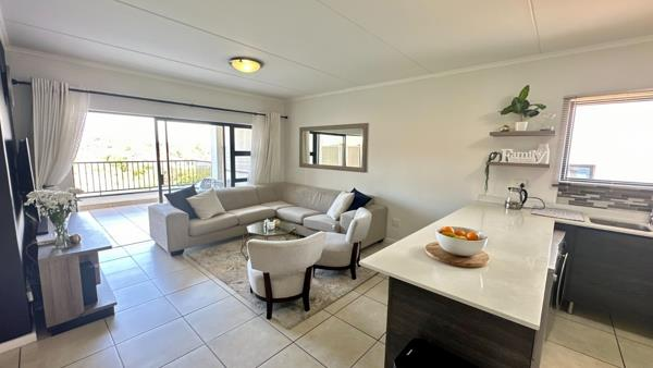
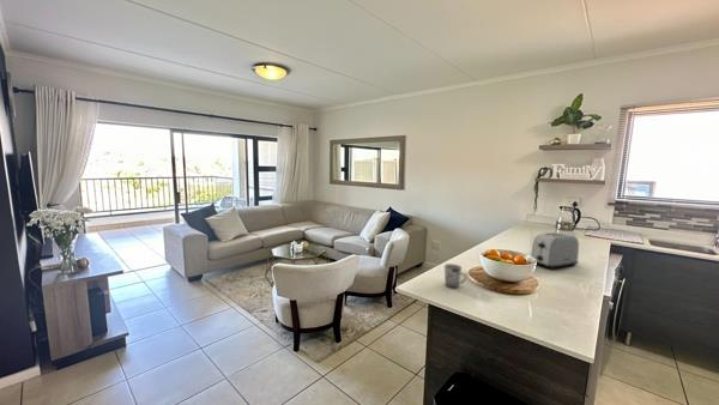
+ cup (455, 277)
+ toaster (554, 248)
